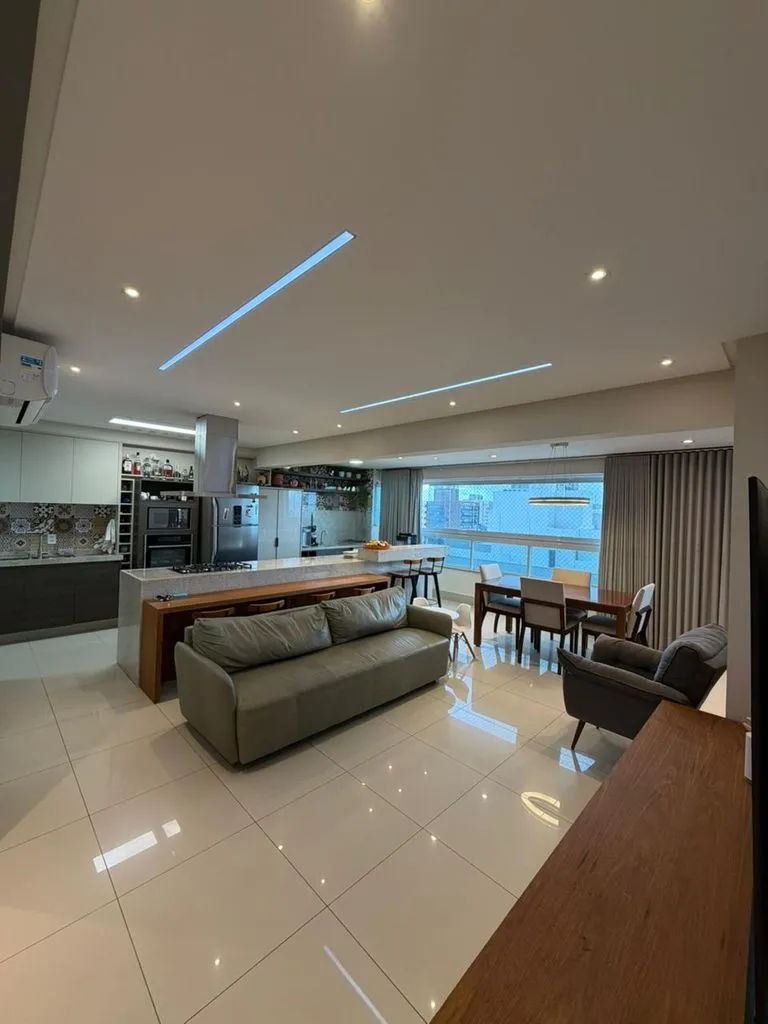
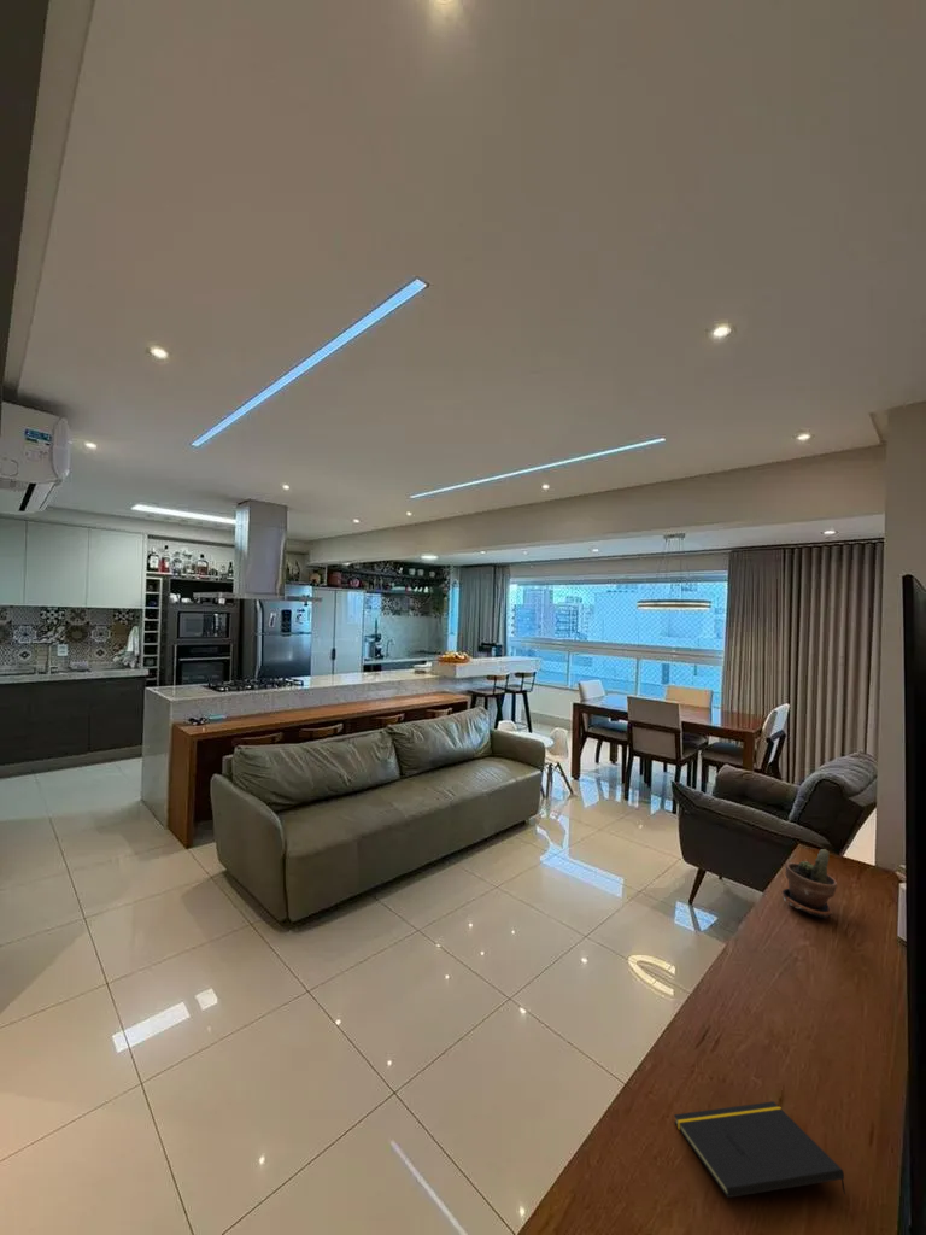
+ potted plant (808, 876)
+ notepad (752, 1145)
